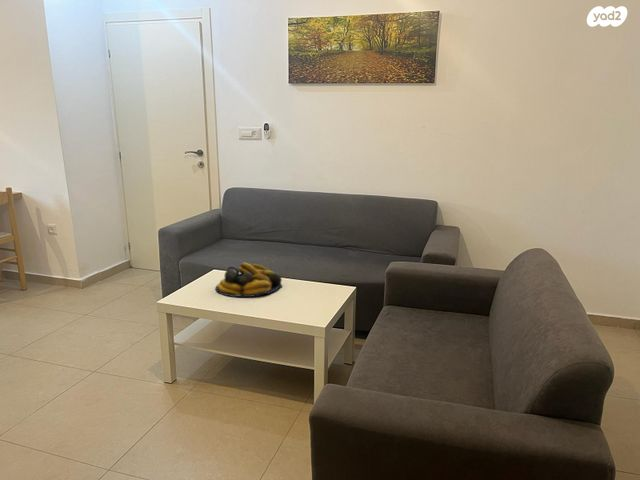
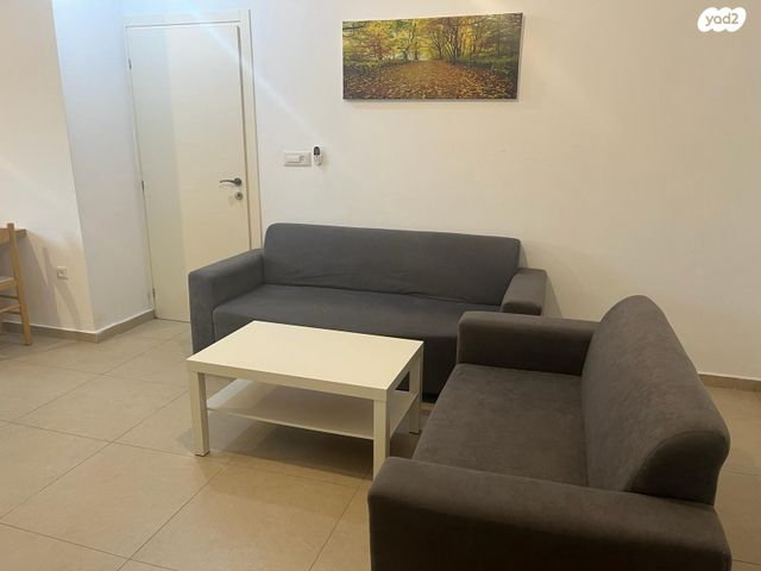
- fruit bowl (248, 275)
